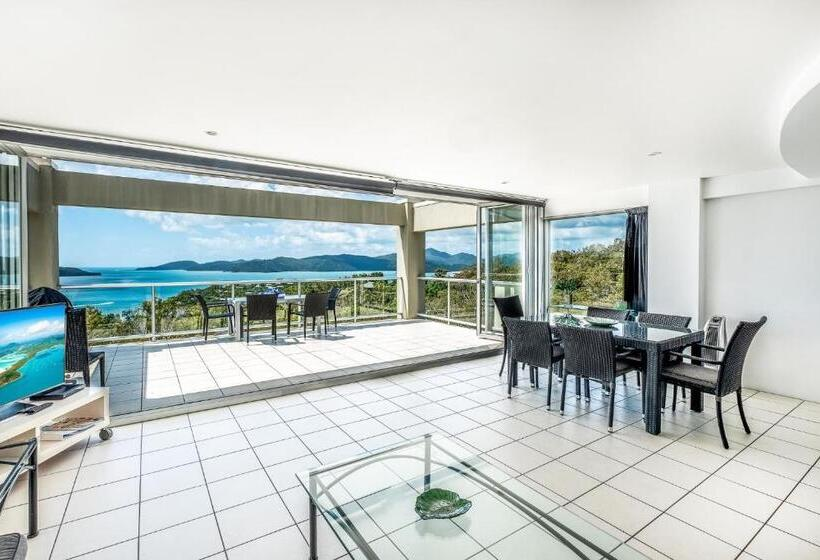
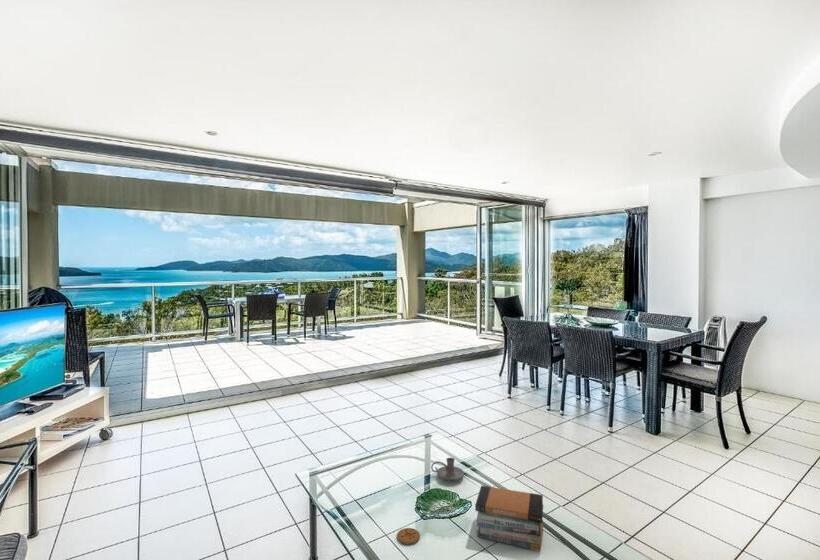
+ book stack (509, 516)
+ coaster (408, 535)
+ candle holder (447, 467)
